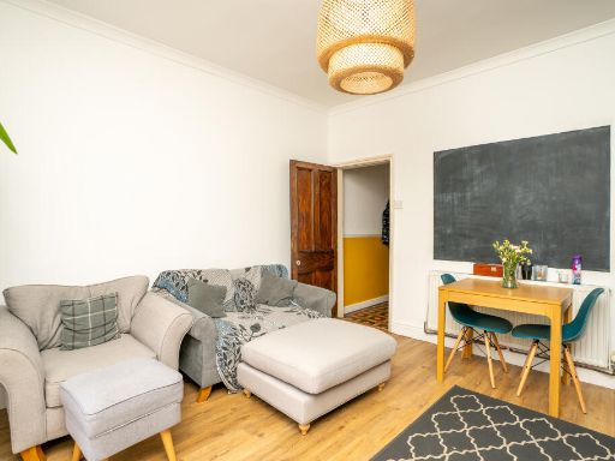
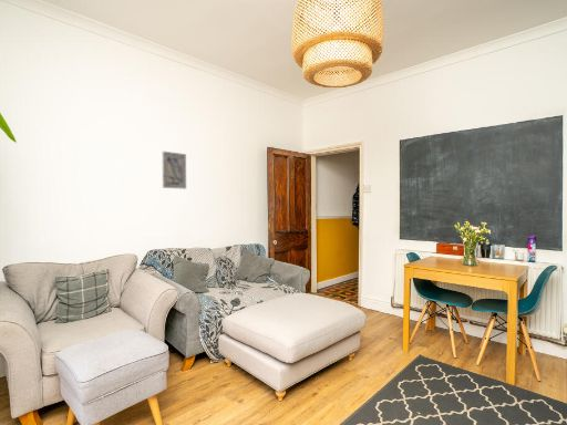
+ wall art (174, 170)
